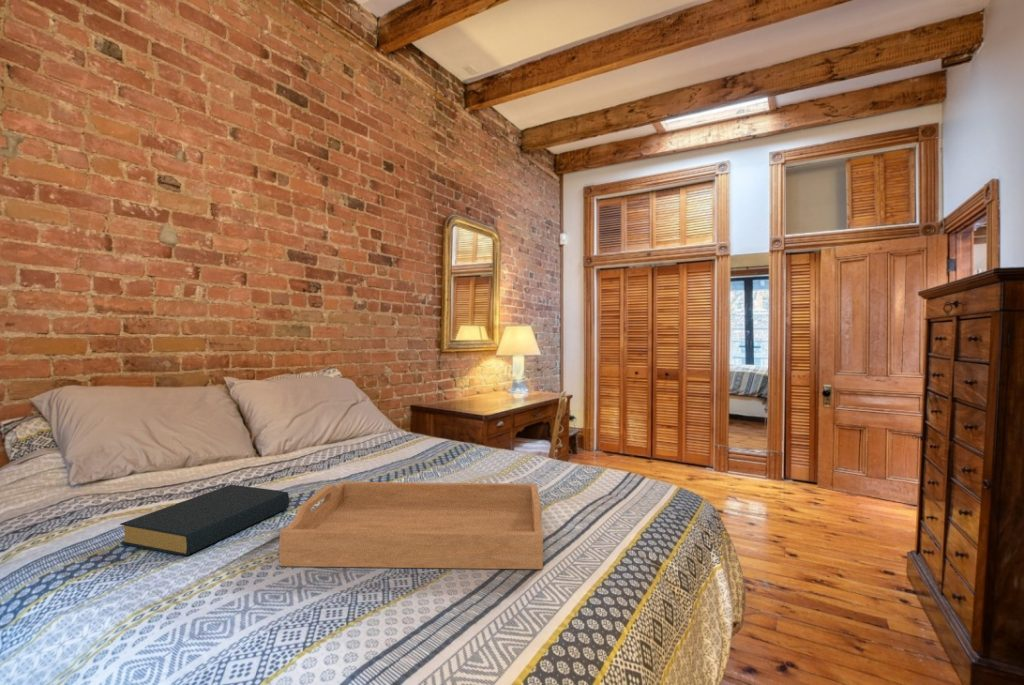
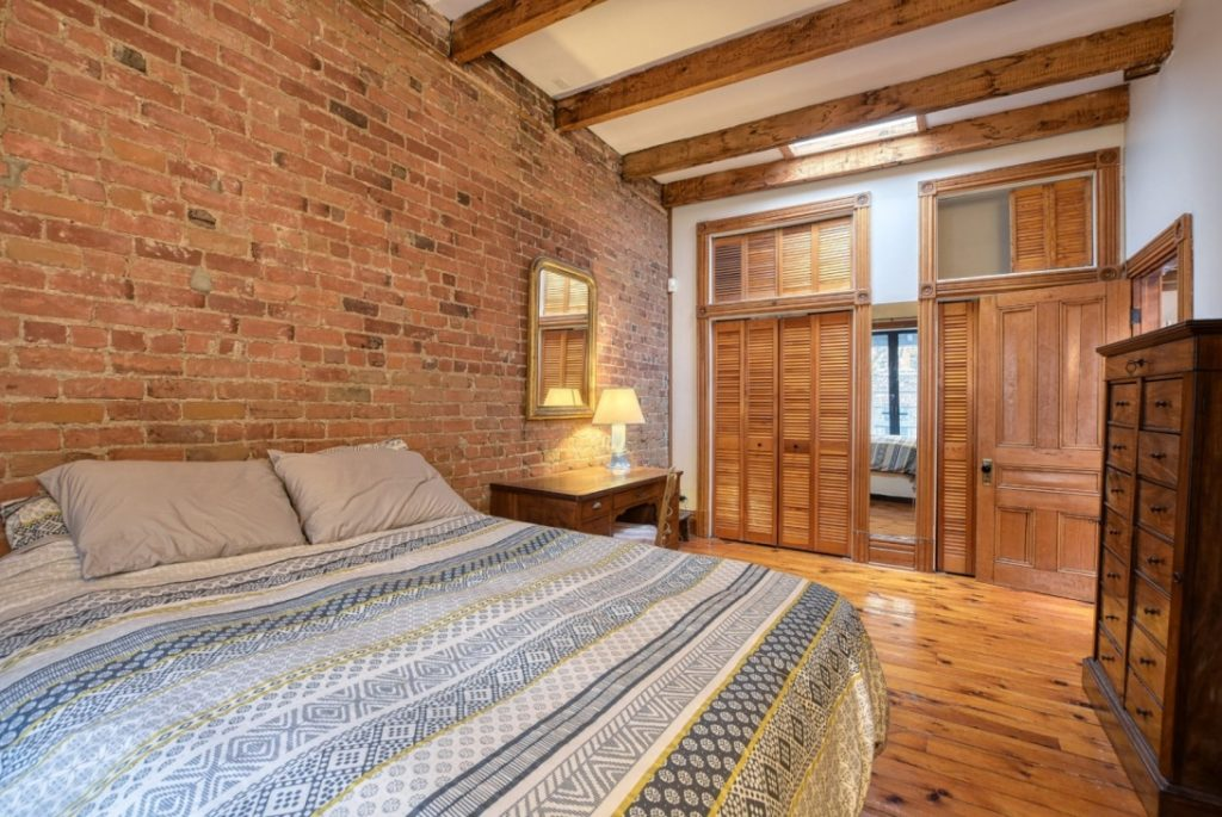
- hardback book (212, 515)
- serving tray (426, 514)
